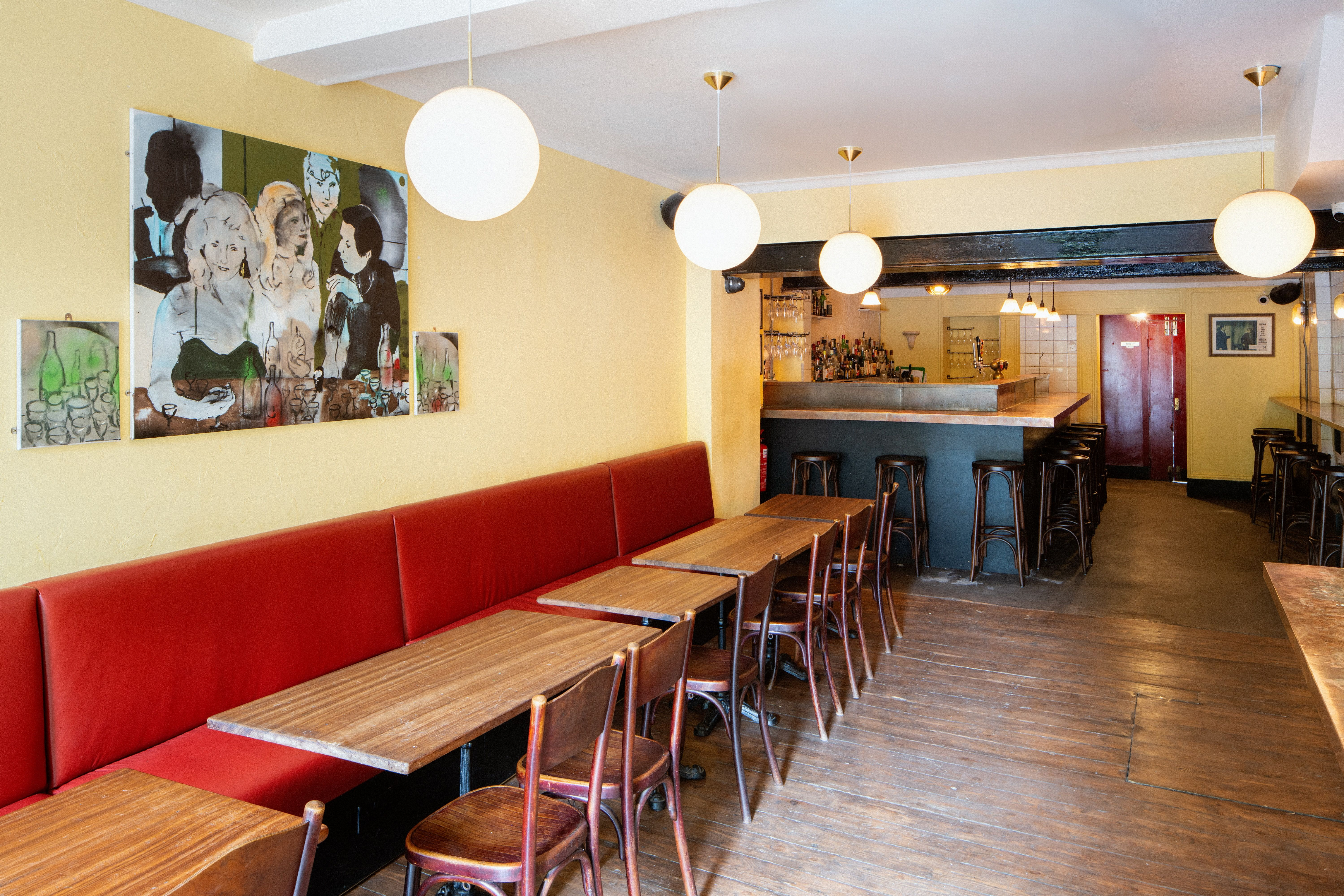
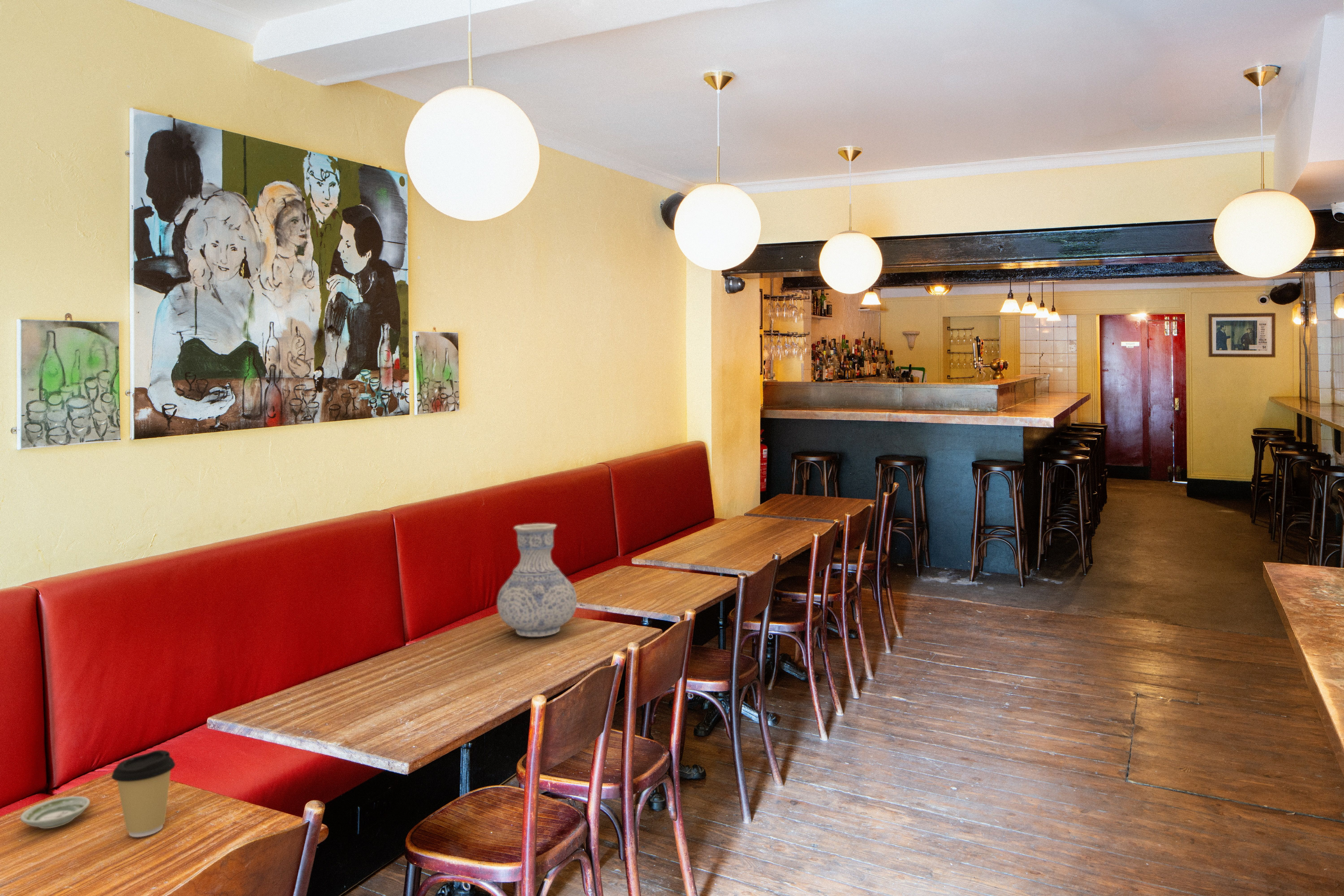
+ vase (536, 579)
+ coffee cup (145, 794)
+ saucer (56, 815)
